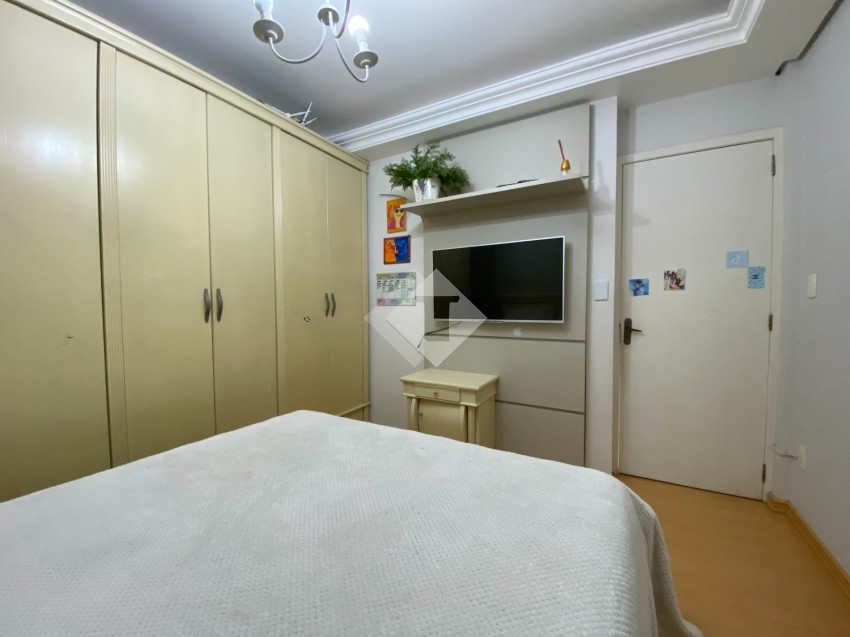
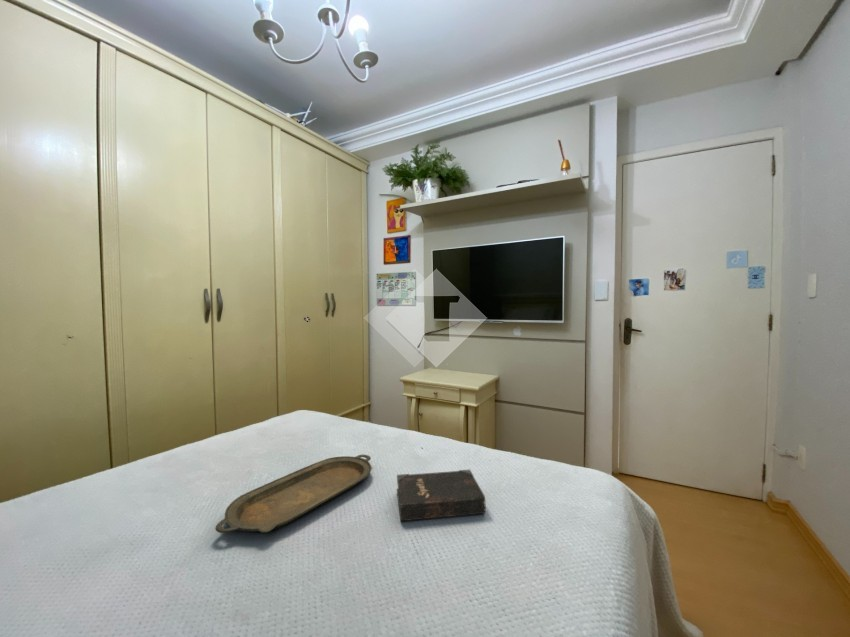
+ serving tray (307, 489)
+ hardback book (438, 493)
